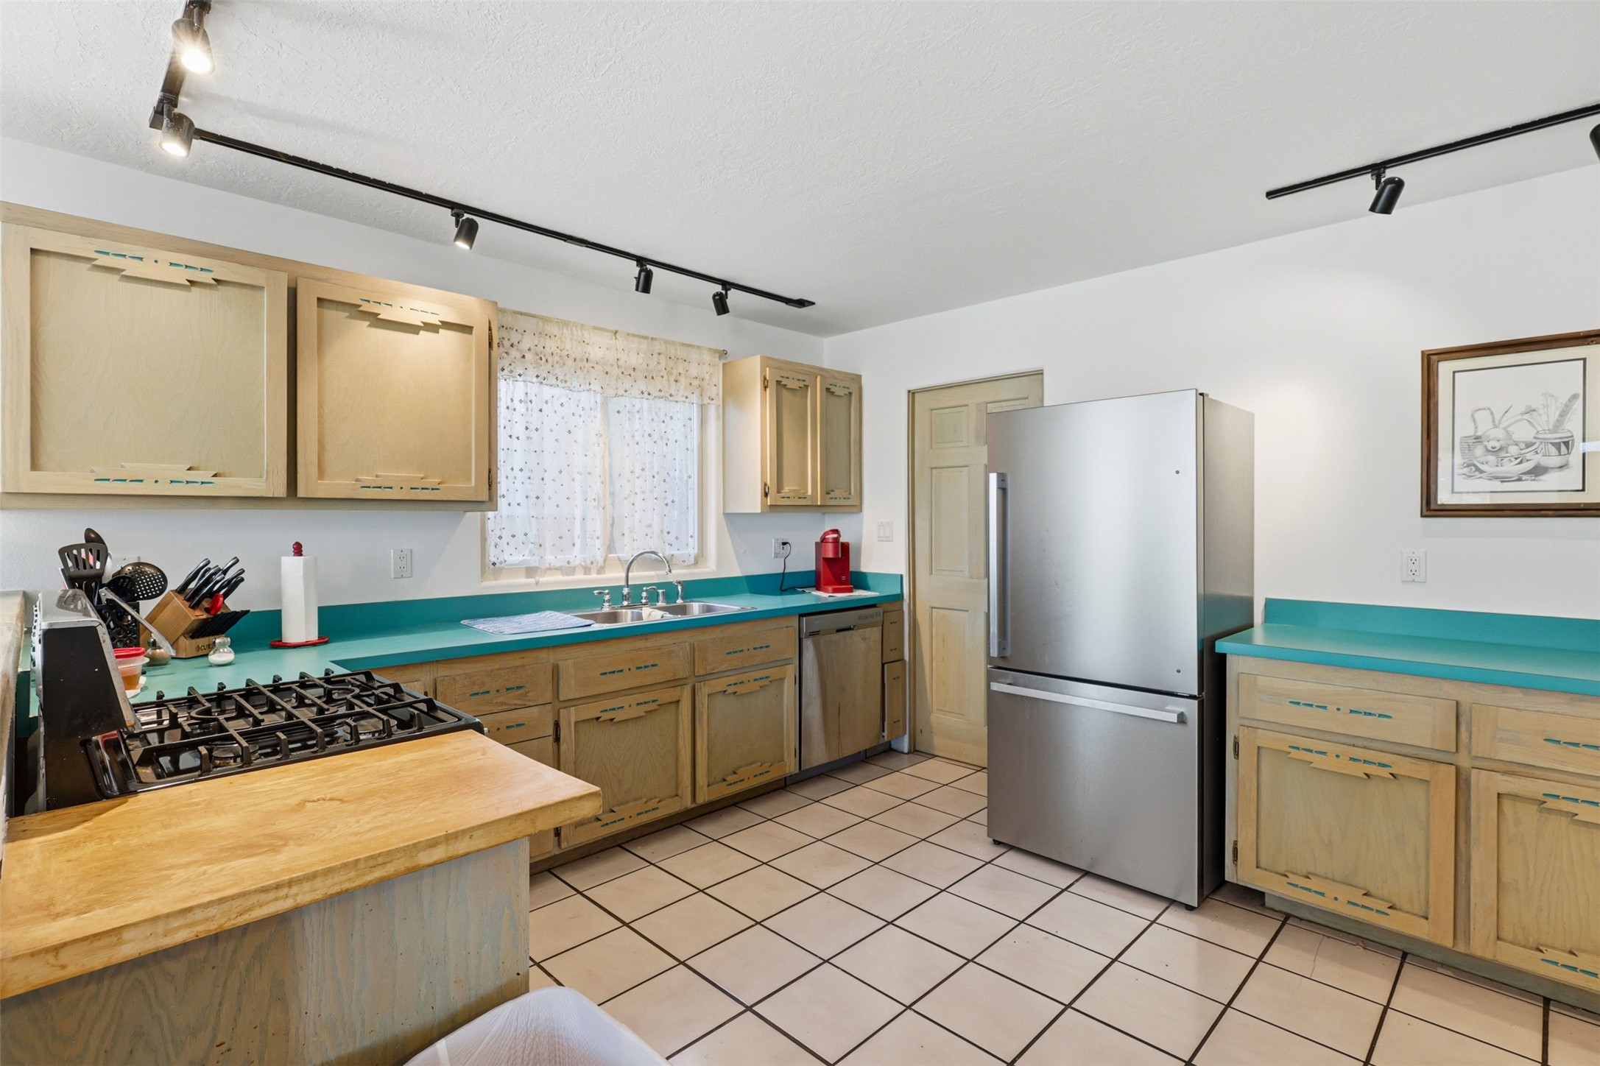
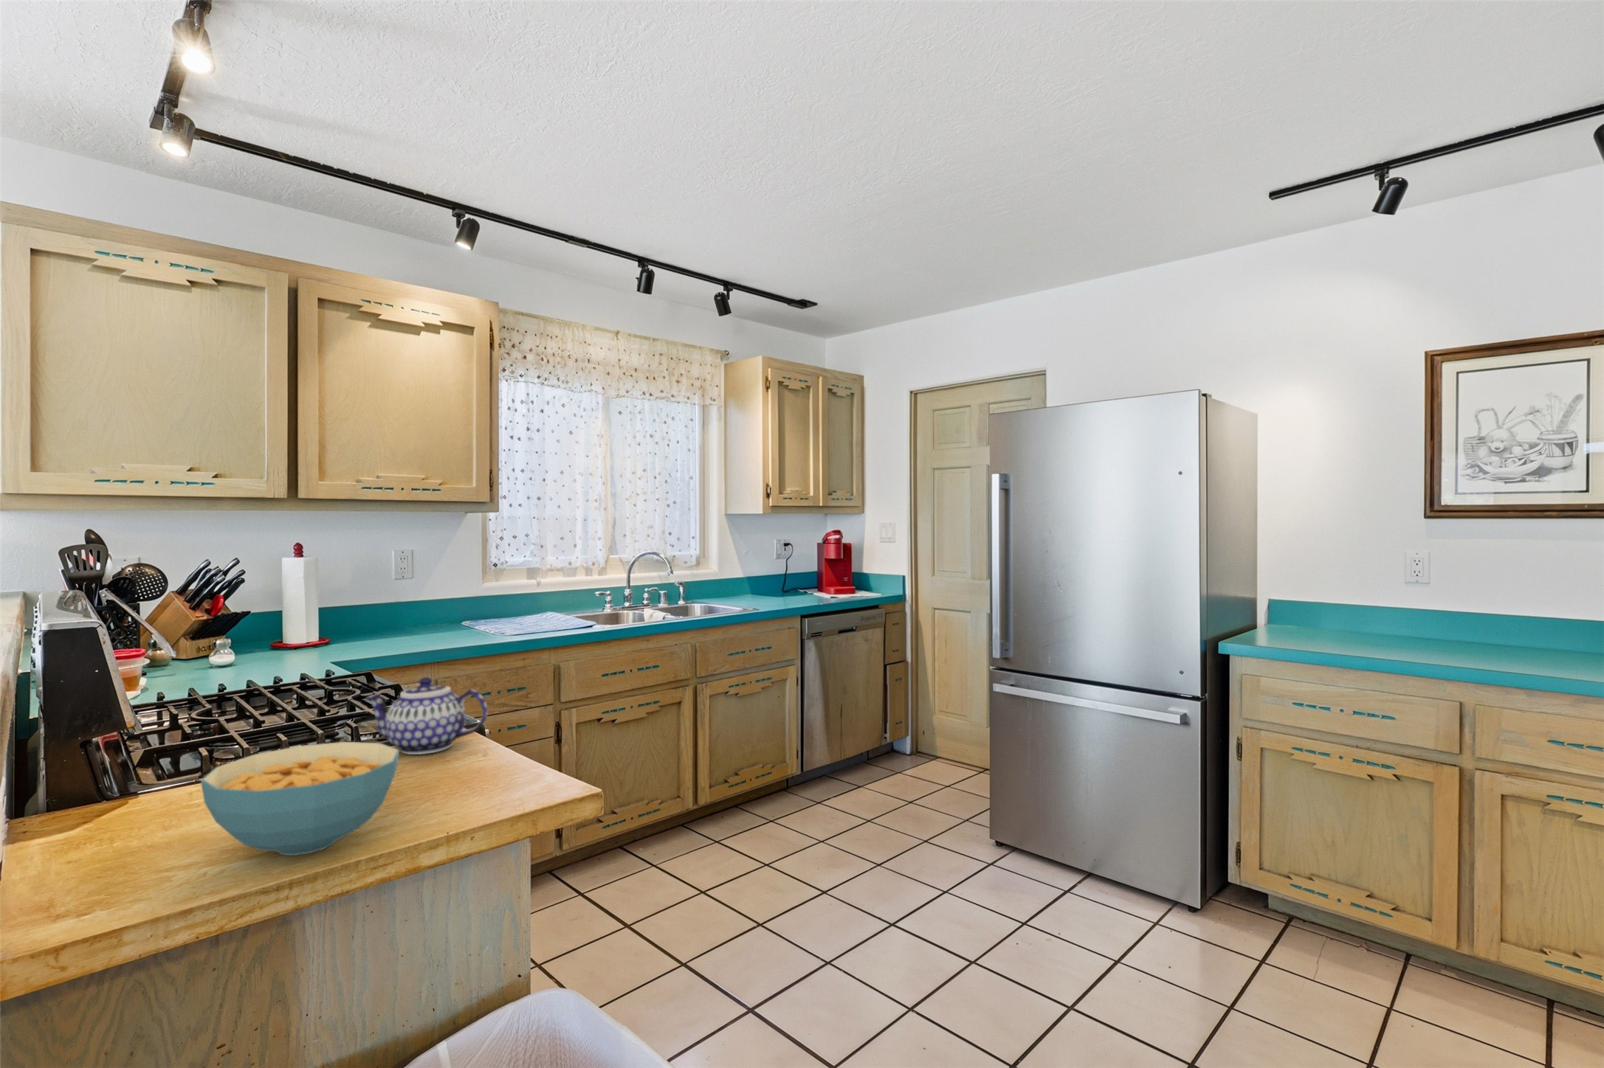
+ cereal bowl (306, 803)
+ teapot (427, 713)
